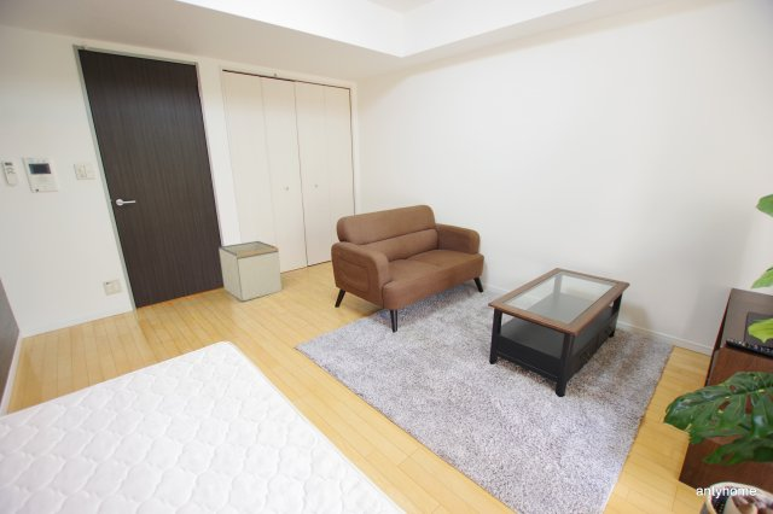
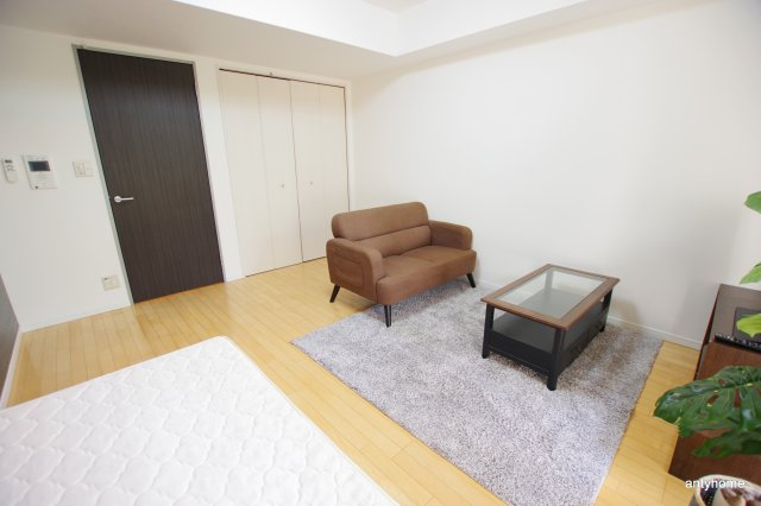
- storage bin (250, 268)
